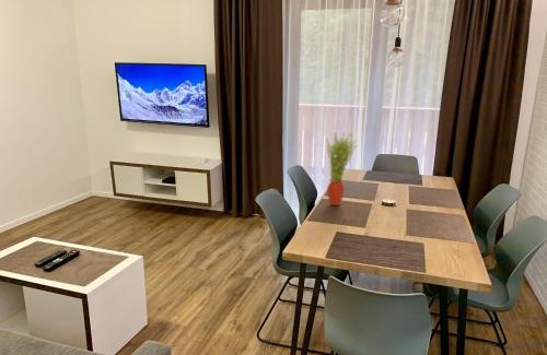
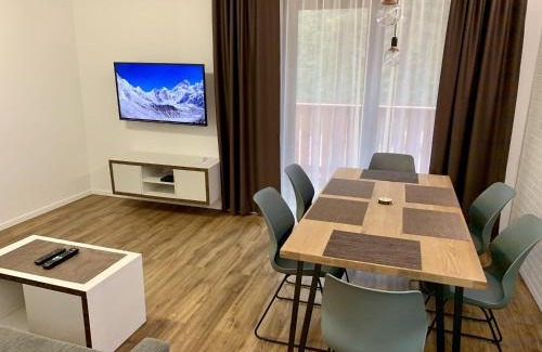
- potted plant (339, 167)
